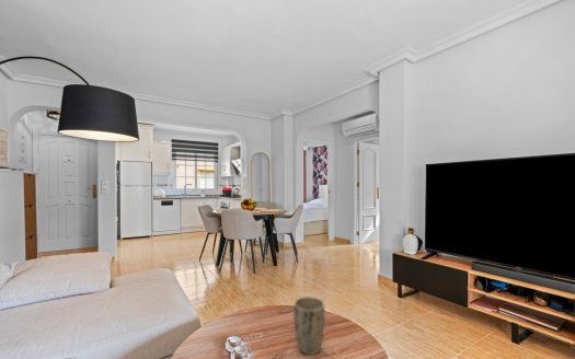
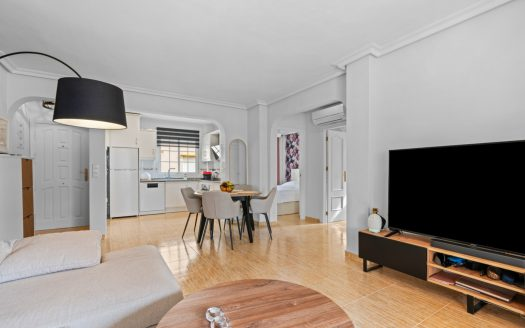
- plant pot (309, 325)
